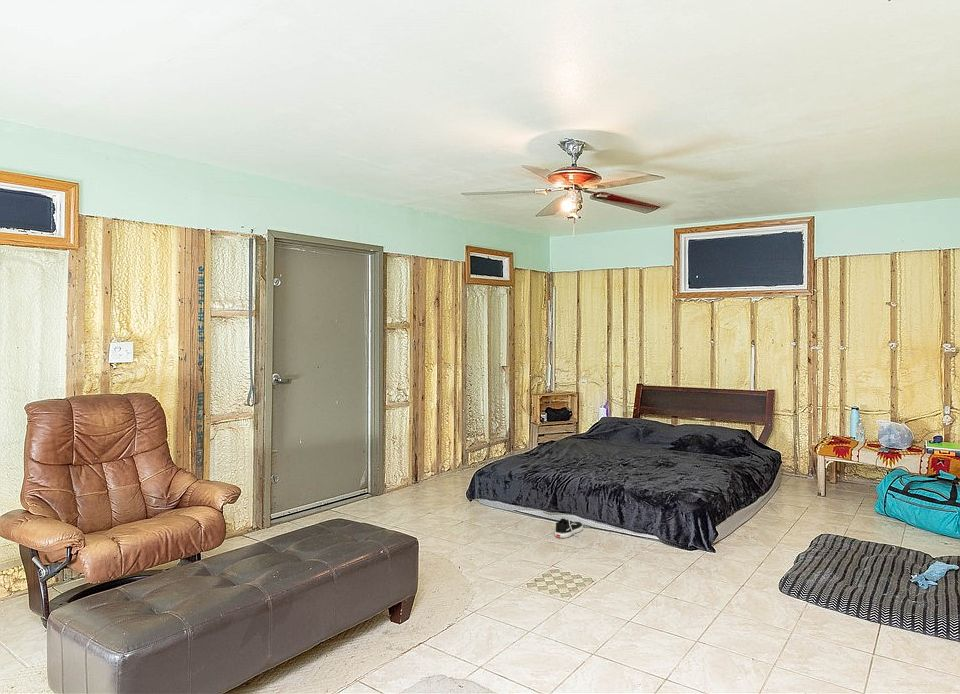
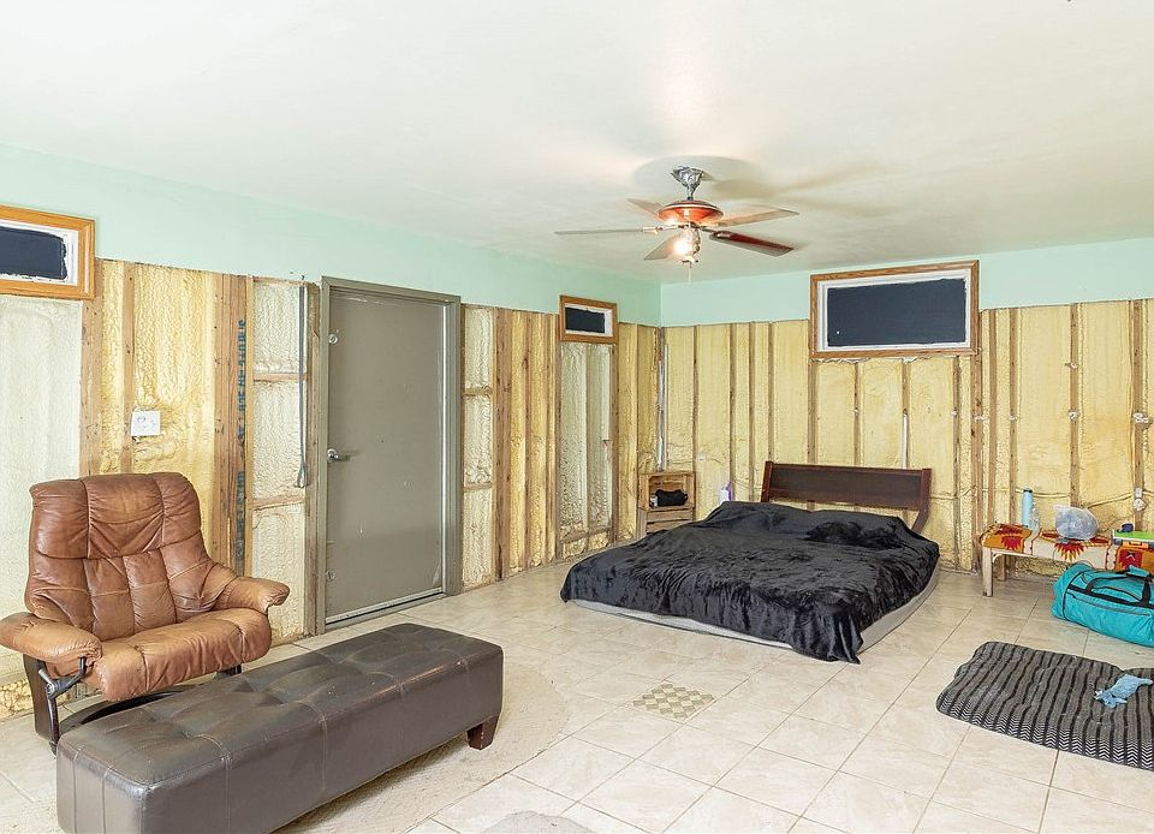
- shoe (569, 524)
